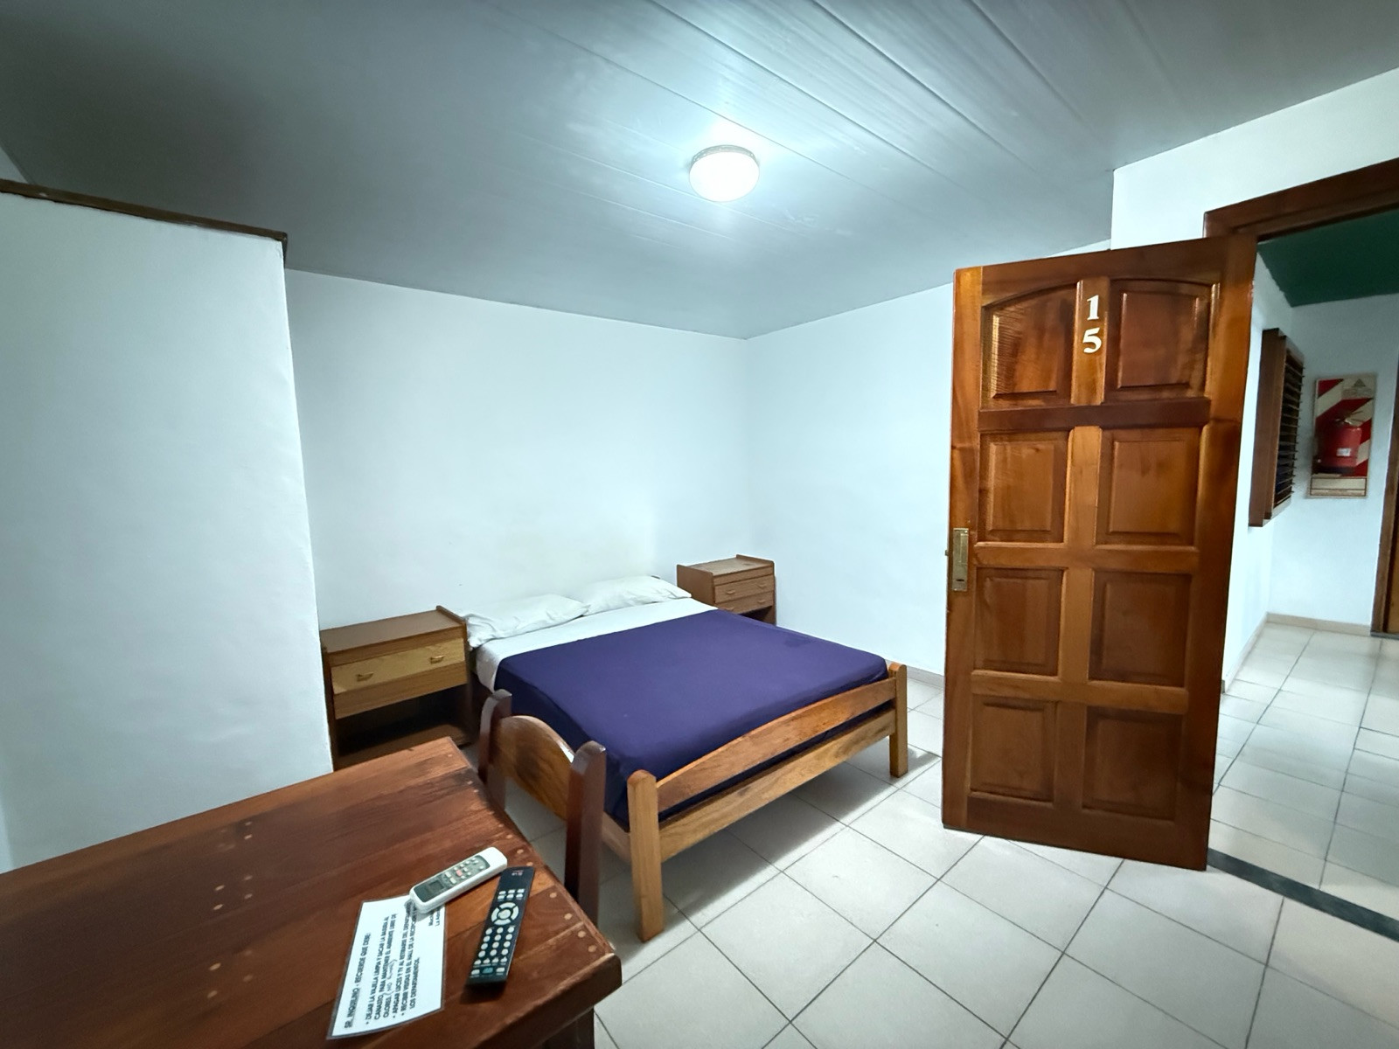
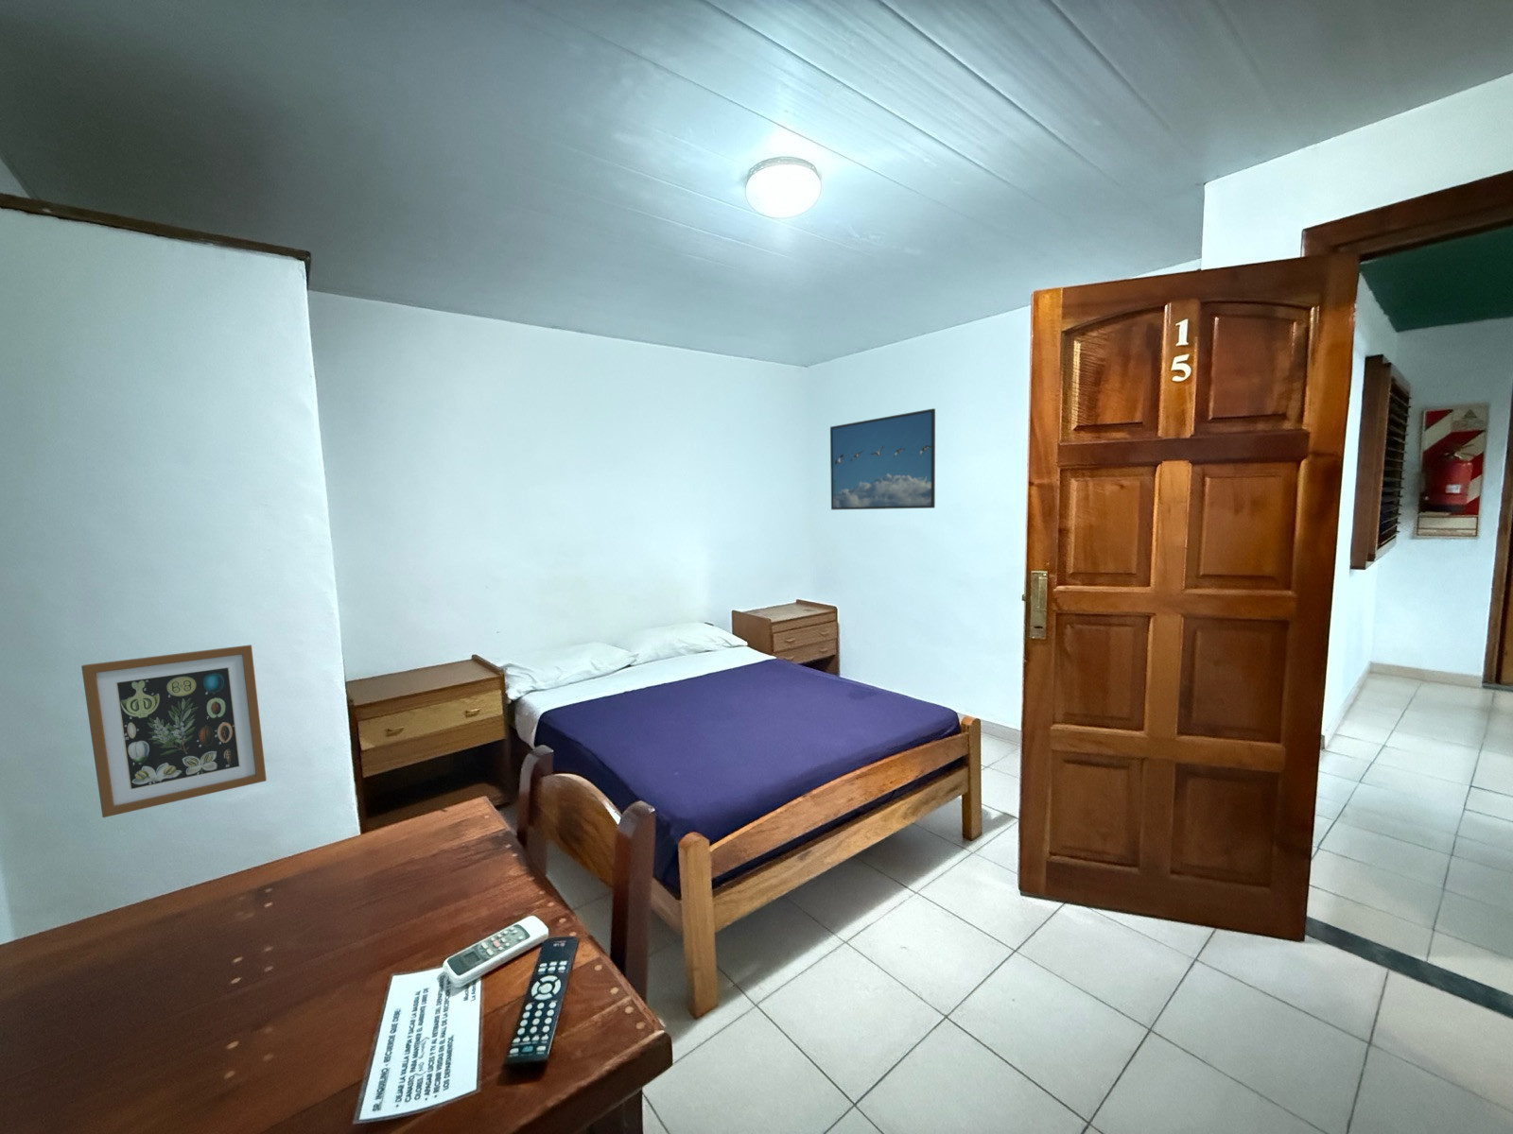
+ wall art (181, 727)
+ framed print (878, 465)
